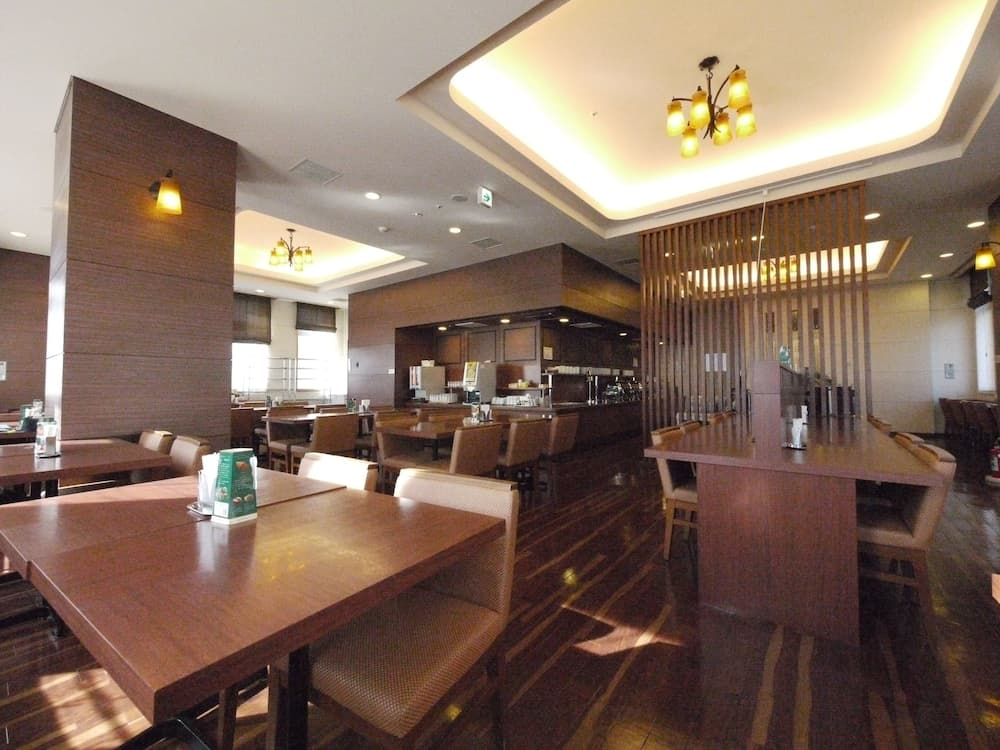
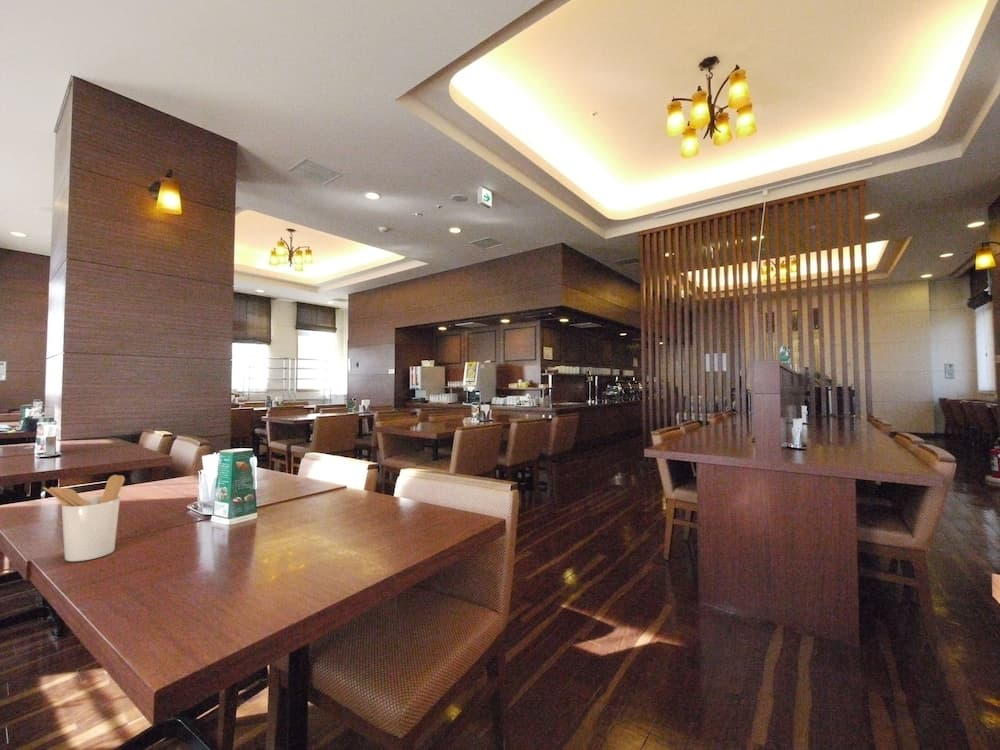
+ utensil holder (81, 517)
